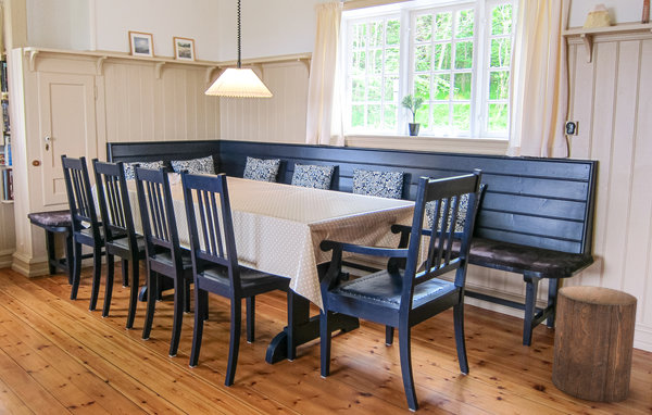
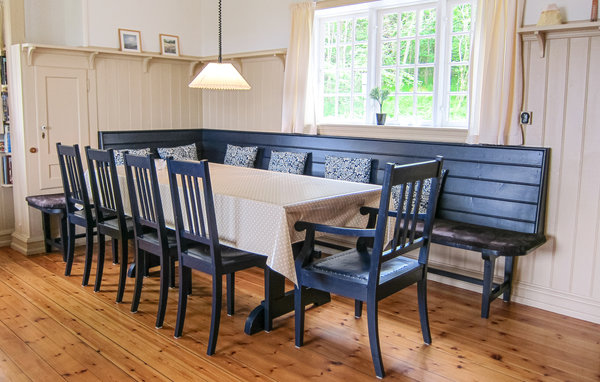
- stool (592, 340)
